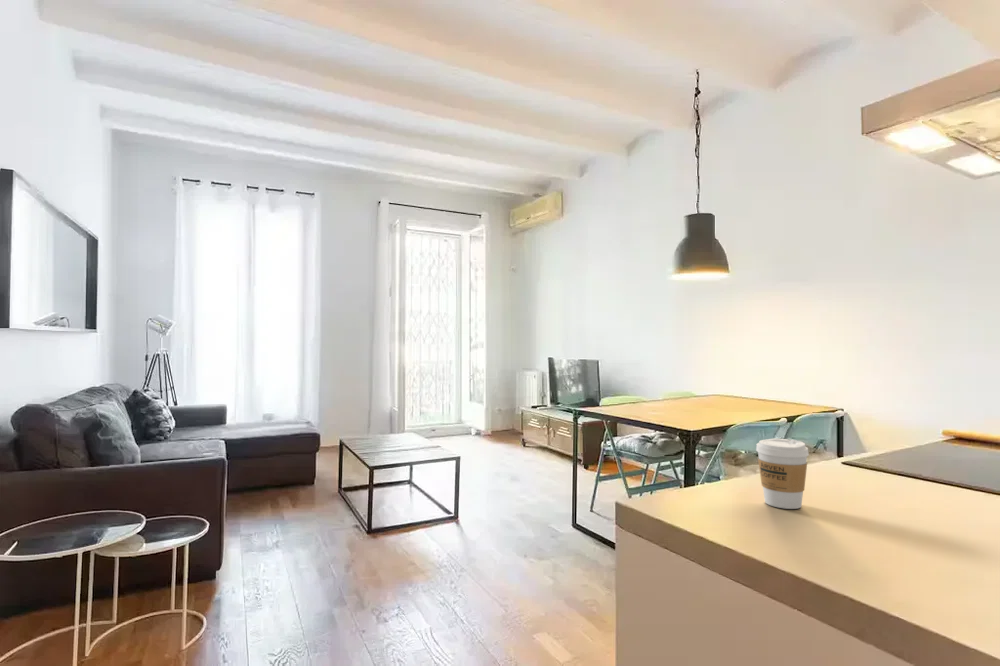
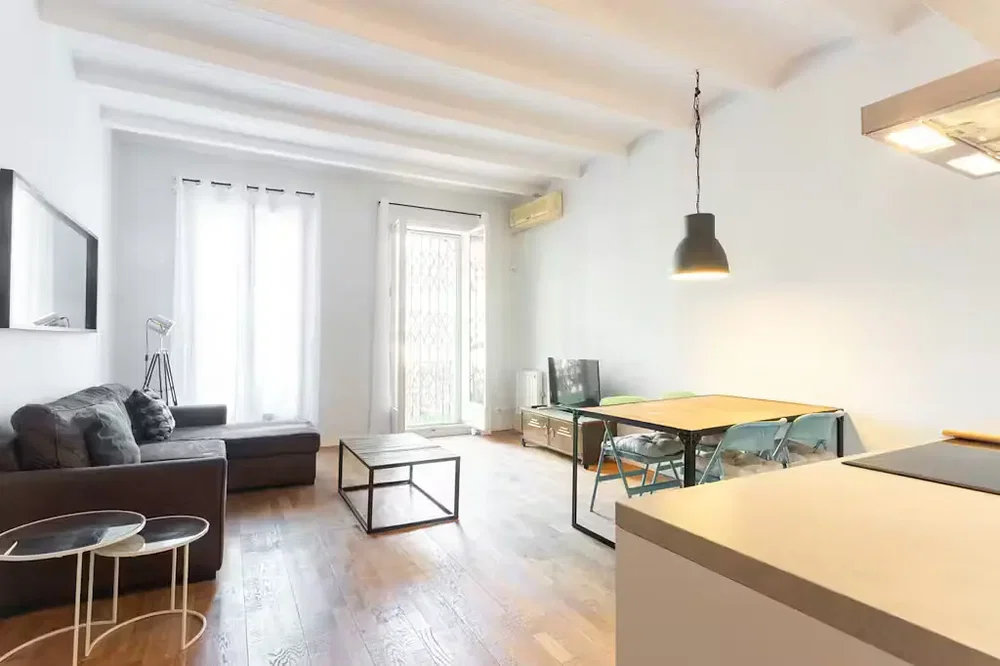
- coffee cup (782, 472)
